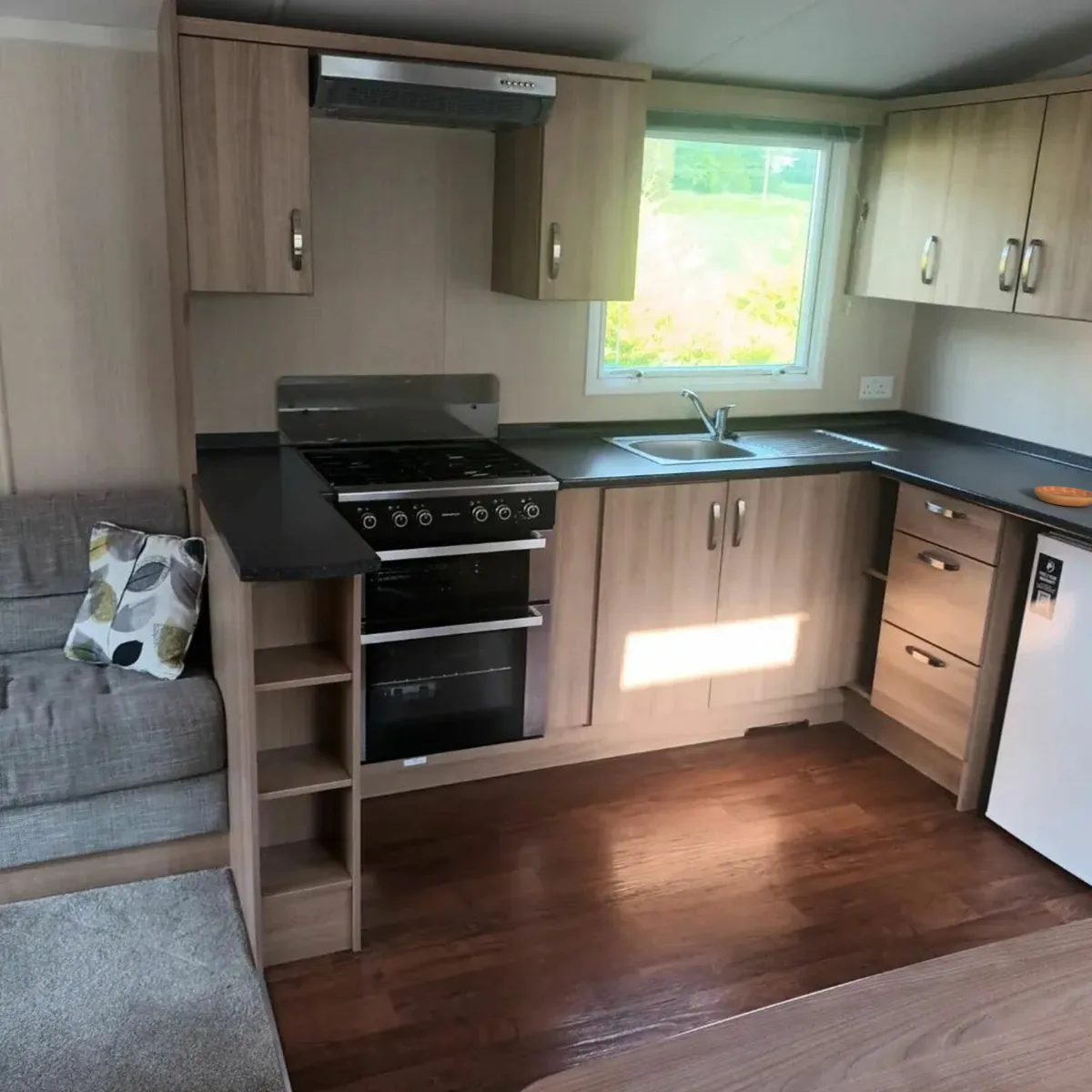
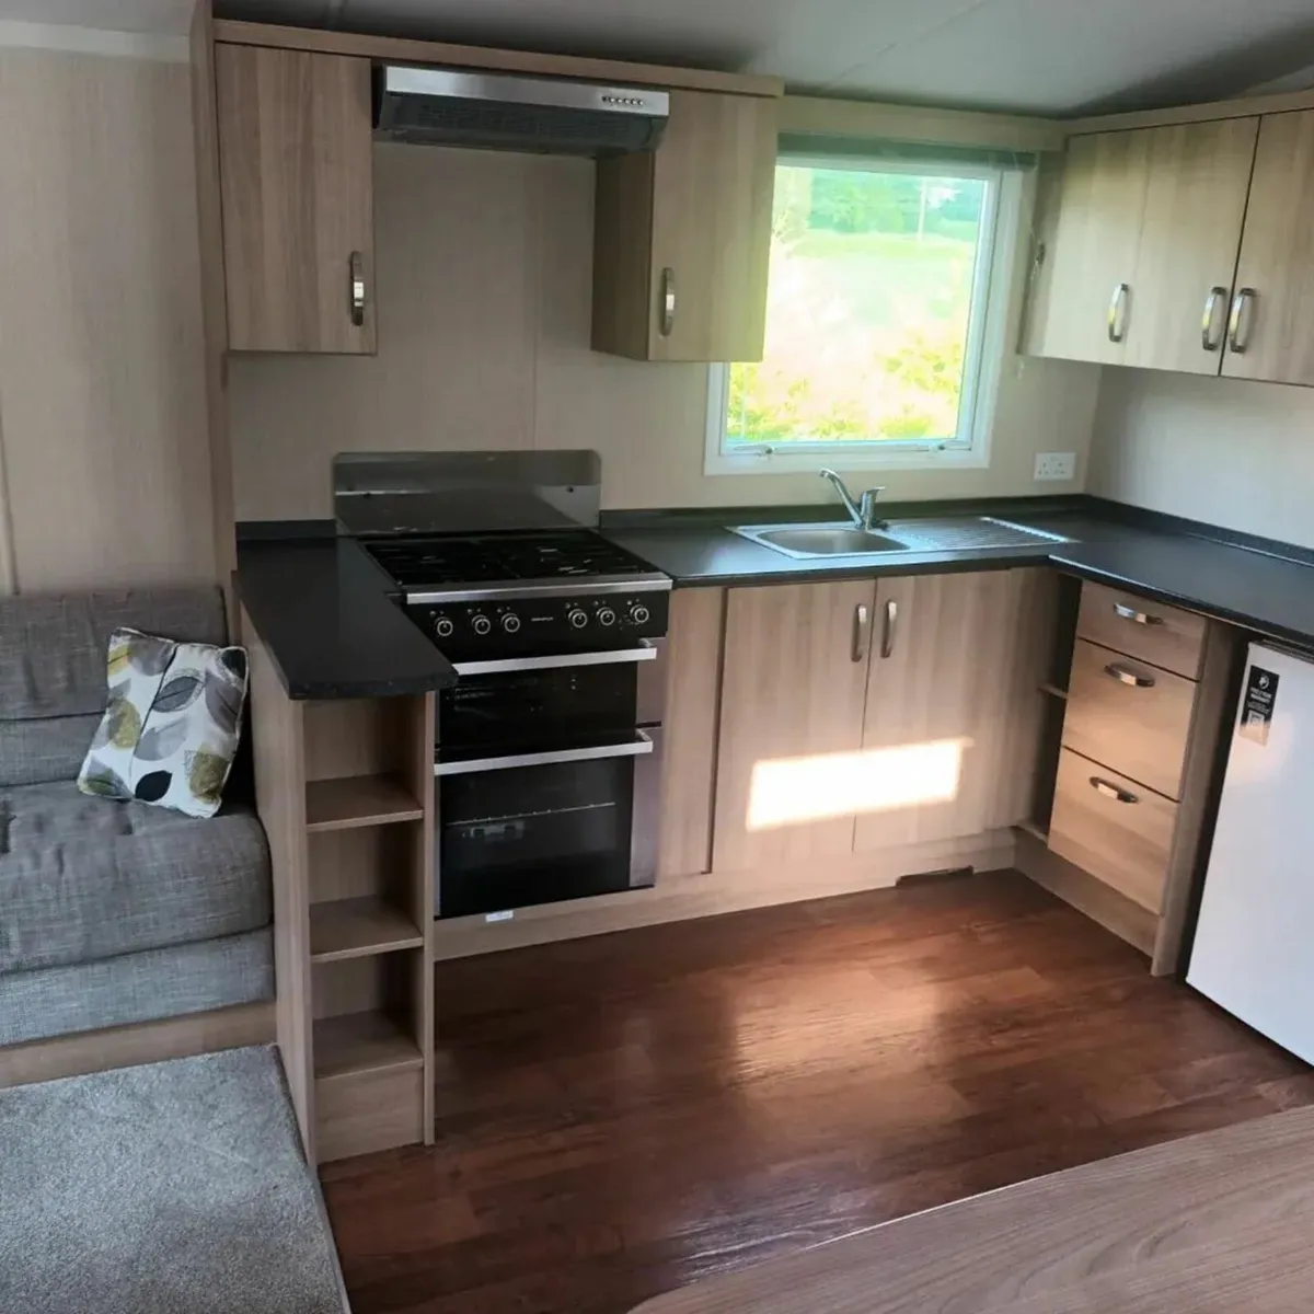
- saucer (1065, 496)
